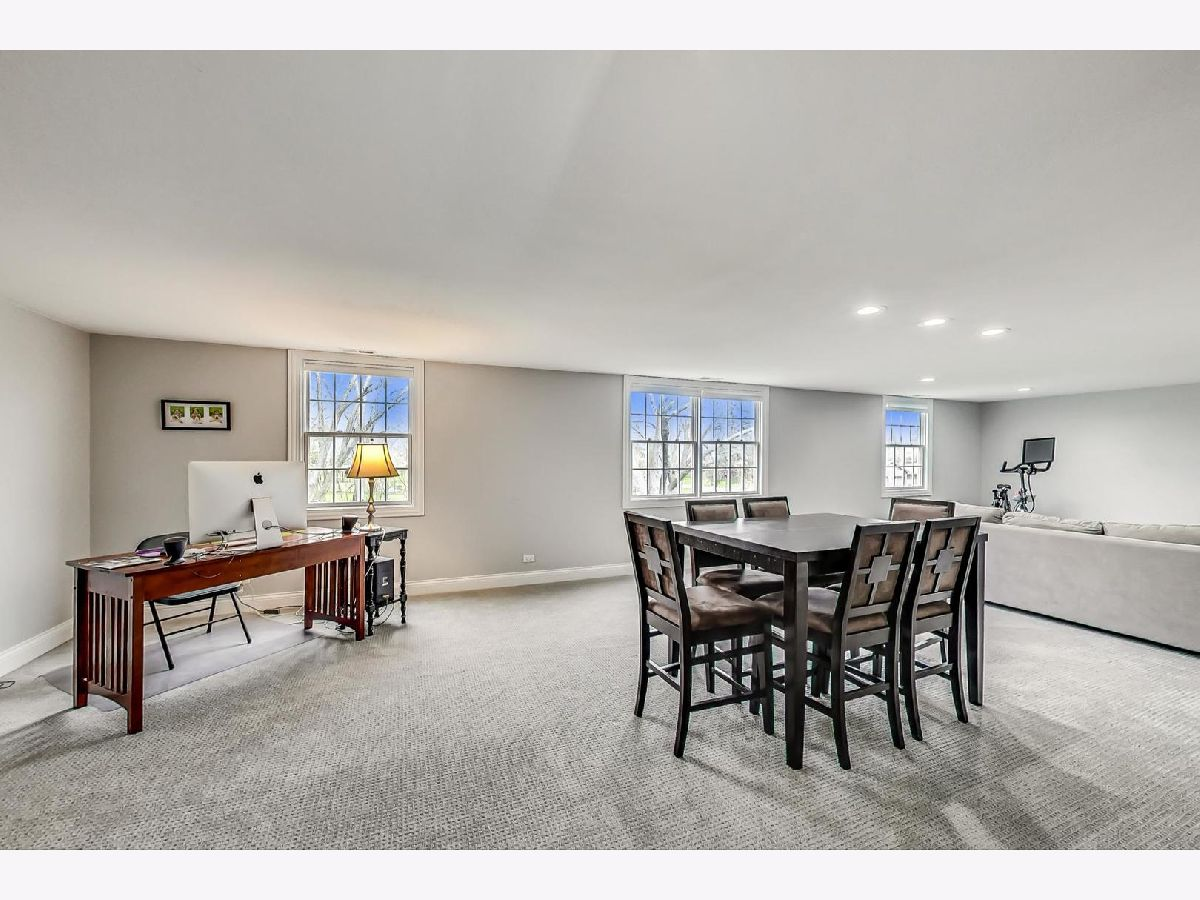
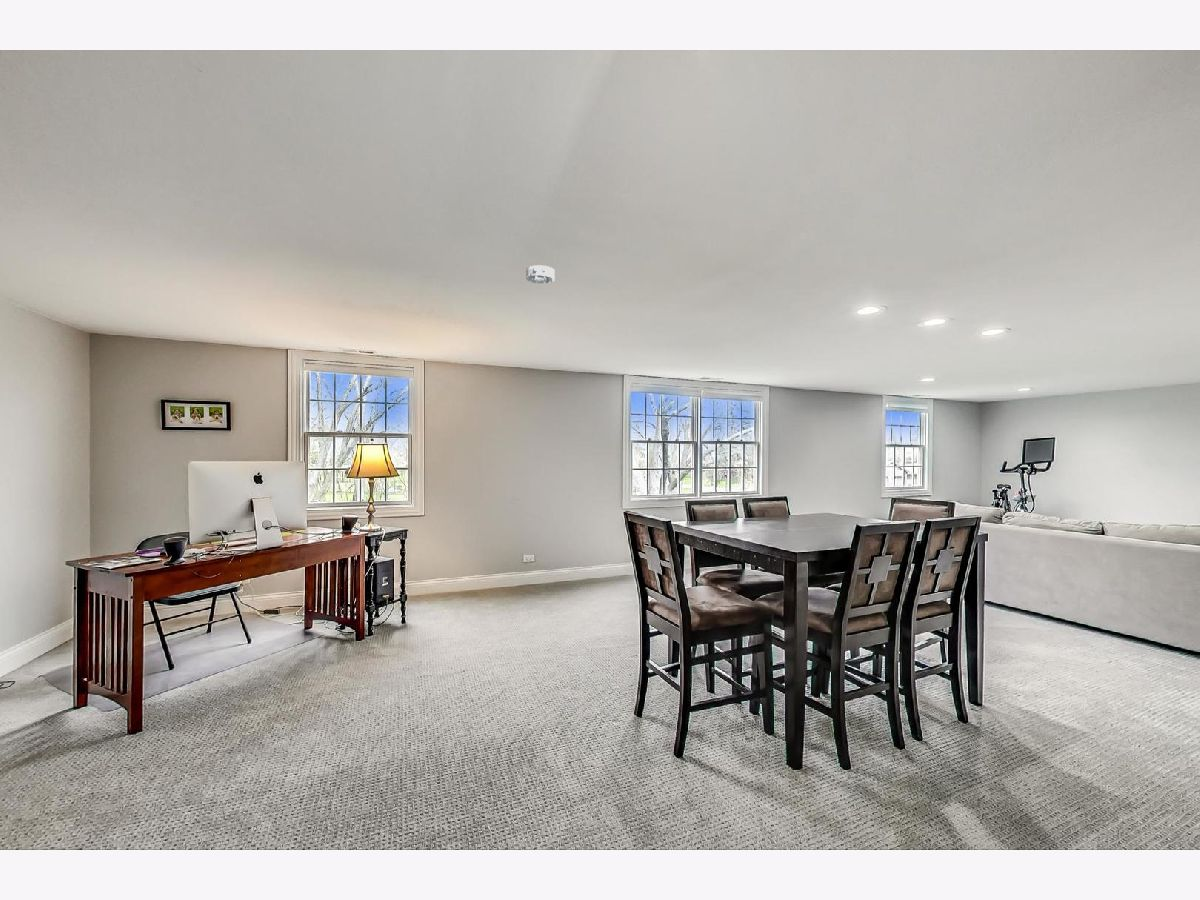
+ smoke detector (540, 274)
